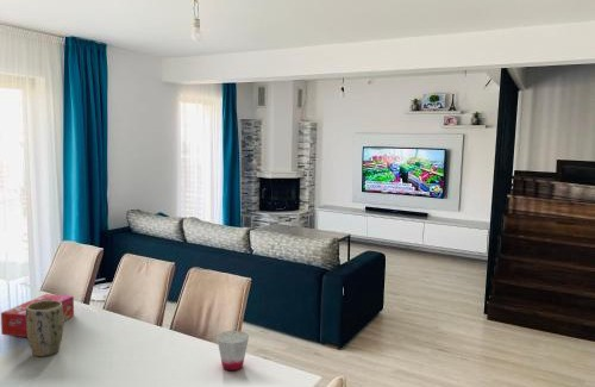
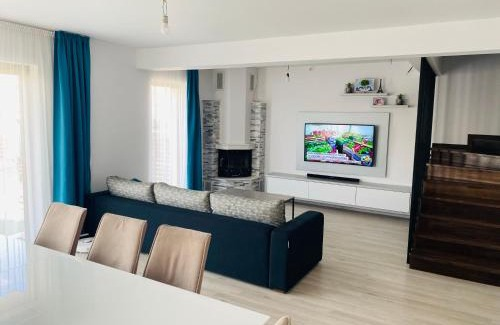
- cup (232, 351)
- plant pot (44, 327)
- tissue box (37, 301)
